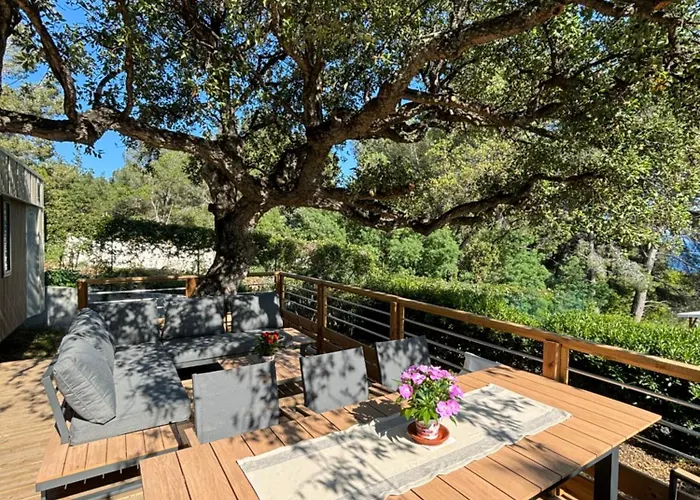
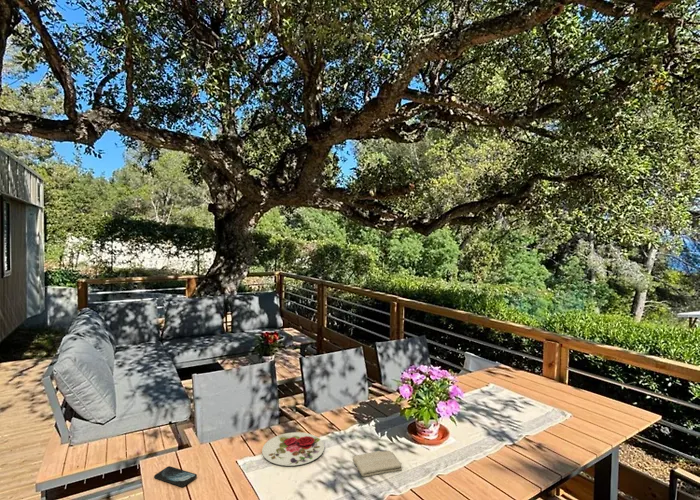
+ plate (293, 447)
+ washcloth (377, 462)
+ smartphone (175, 476)
